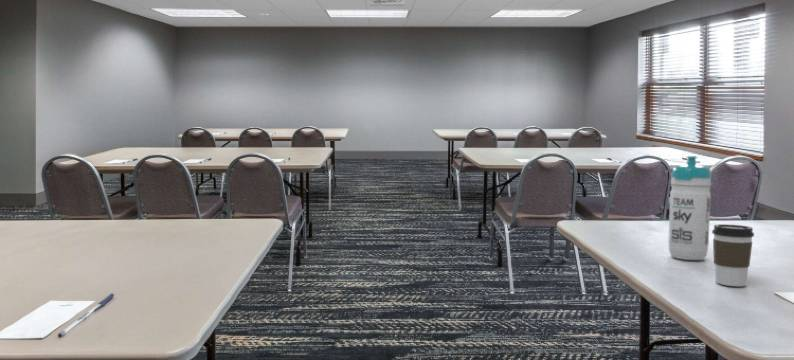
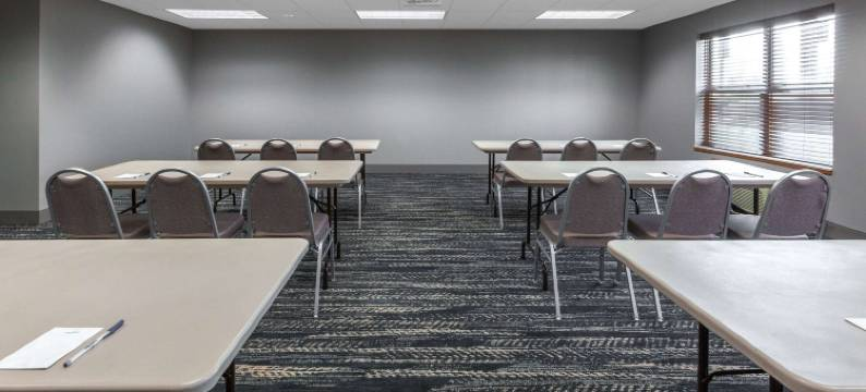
- water bottle (689, 206)
- coffee cup (731, 254)
